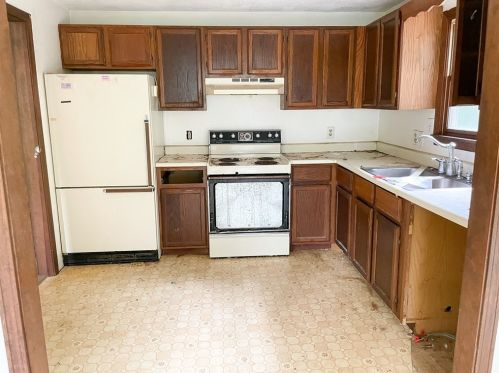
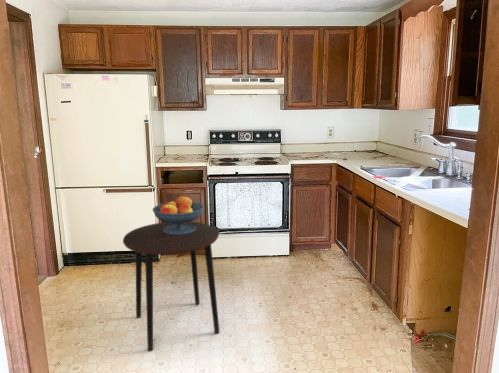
+ side table (192, 274)
+ fruit bowl (179, 214)
